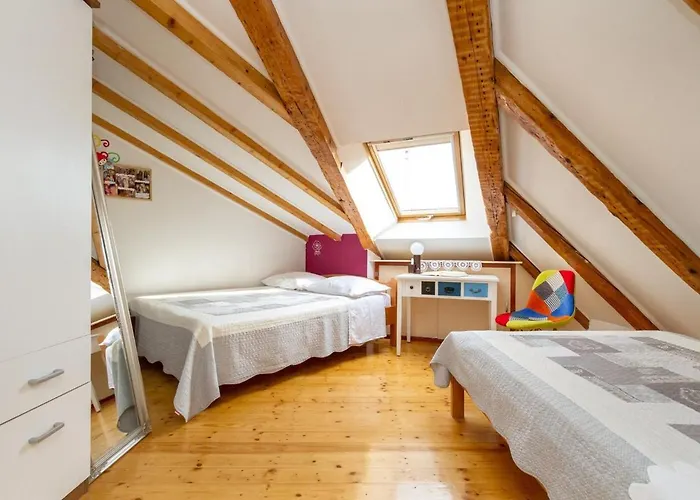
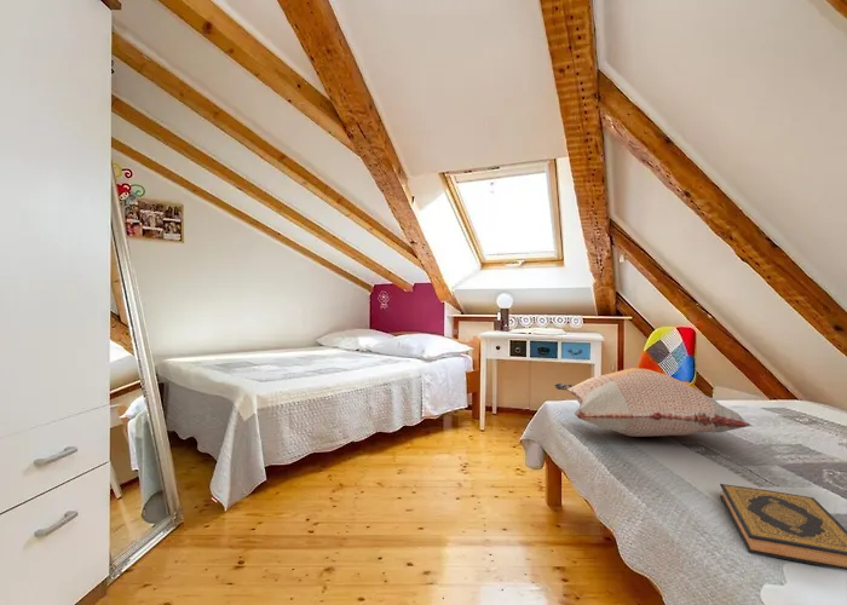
+ hardback book (784, 522)
+ decorative pillow (634, 401)
